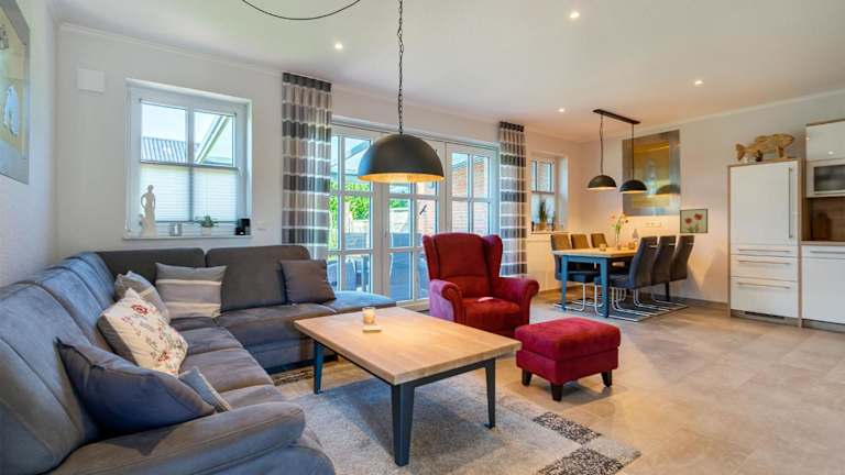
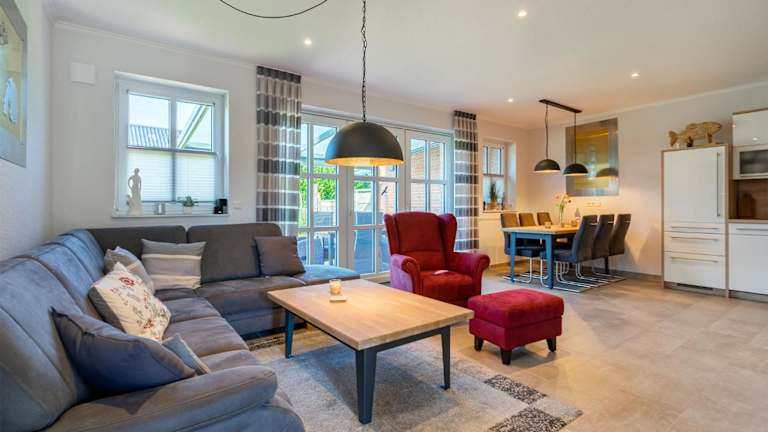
- wall art (693, 221)
